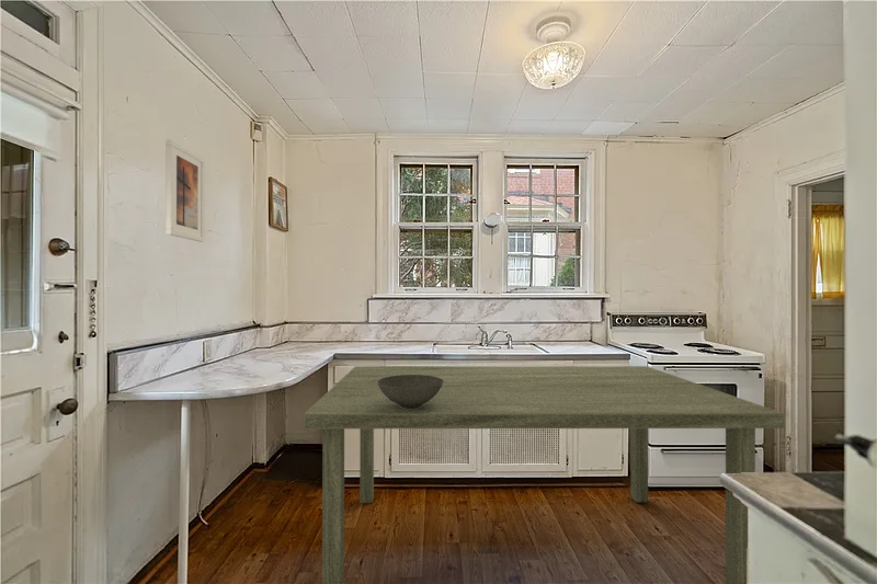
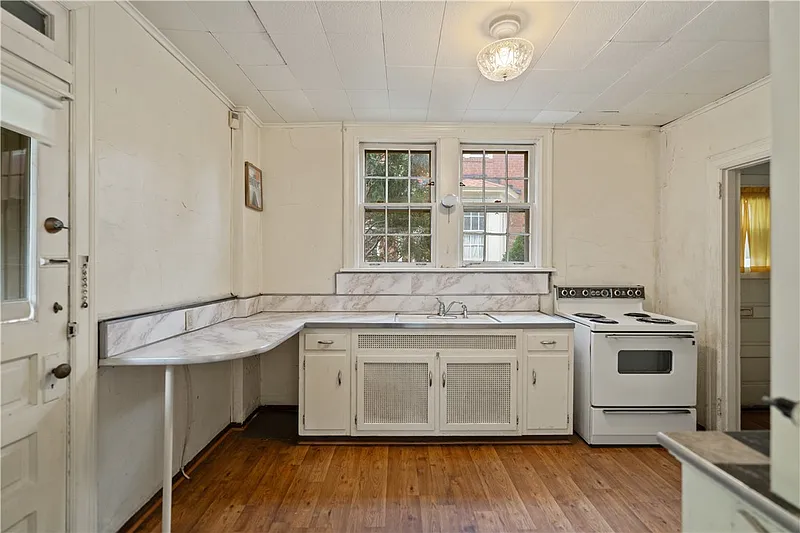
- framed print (186, 194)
- dining table (517, 427)
- bowl (410, 392)
